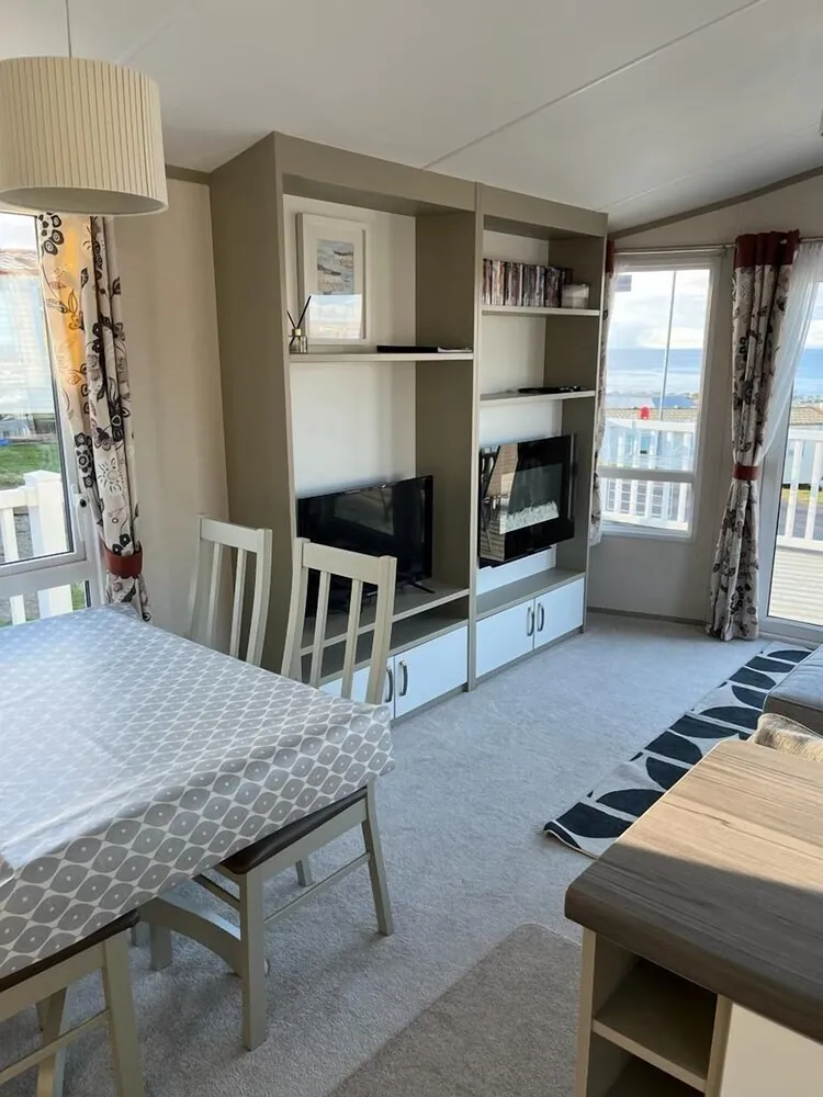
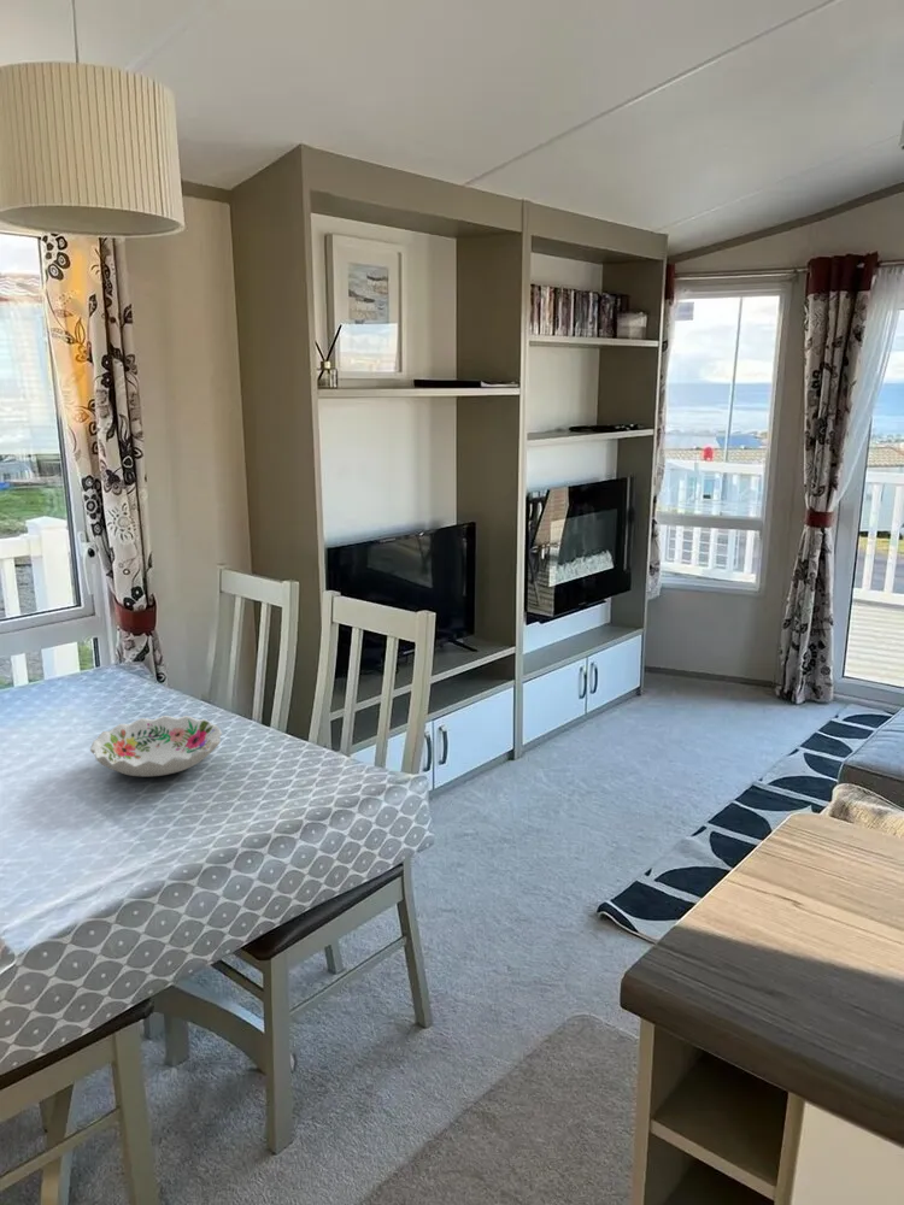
+ decorative bowl (158, 750)
